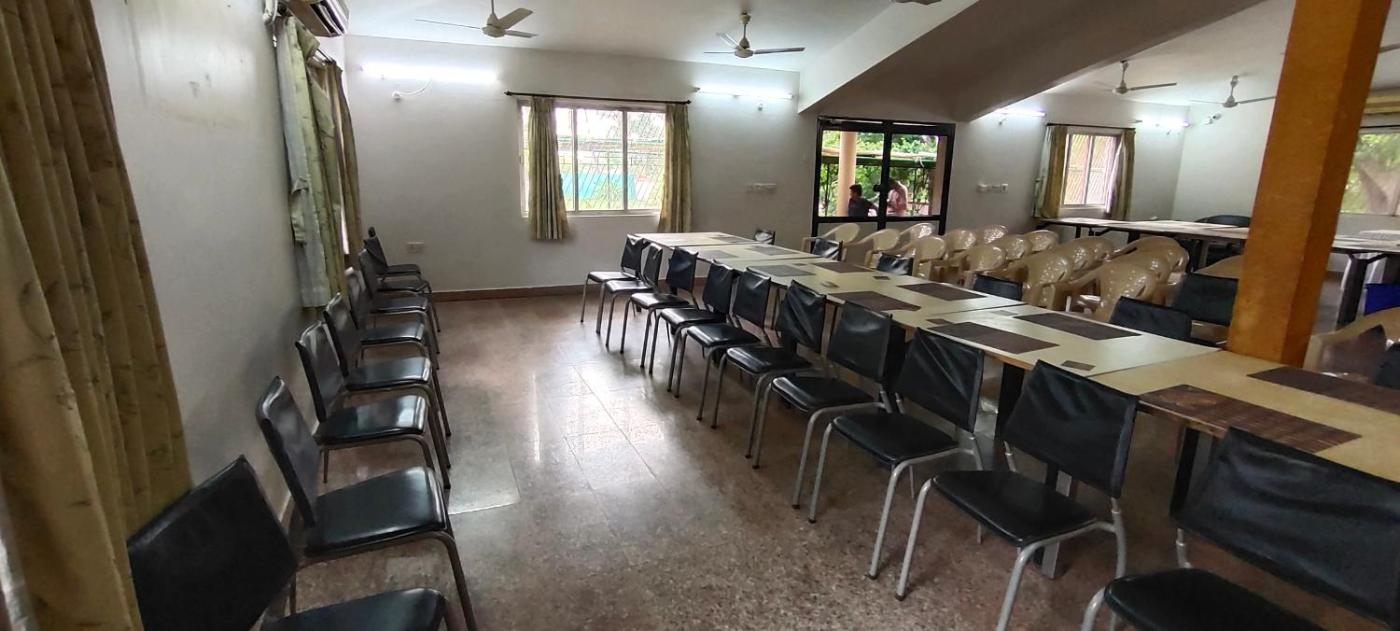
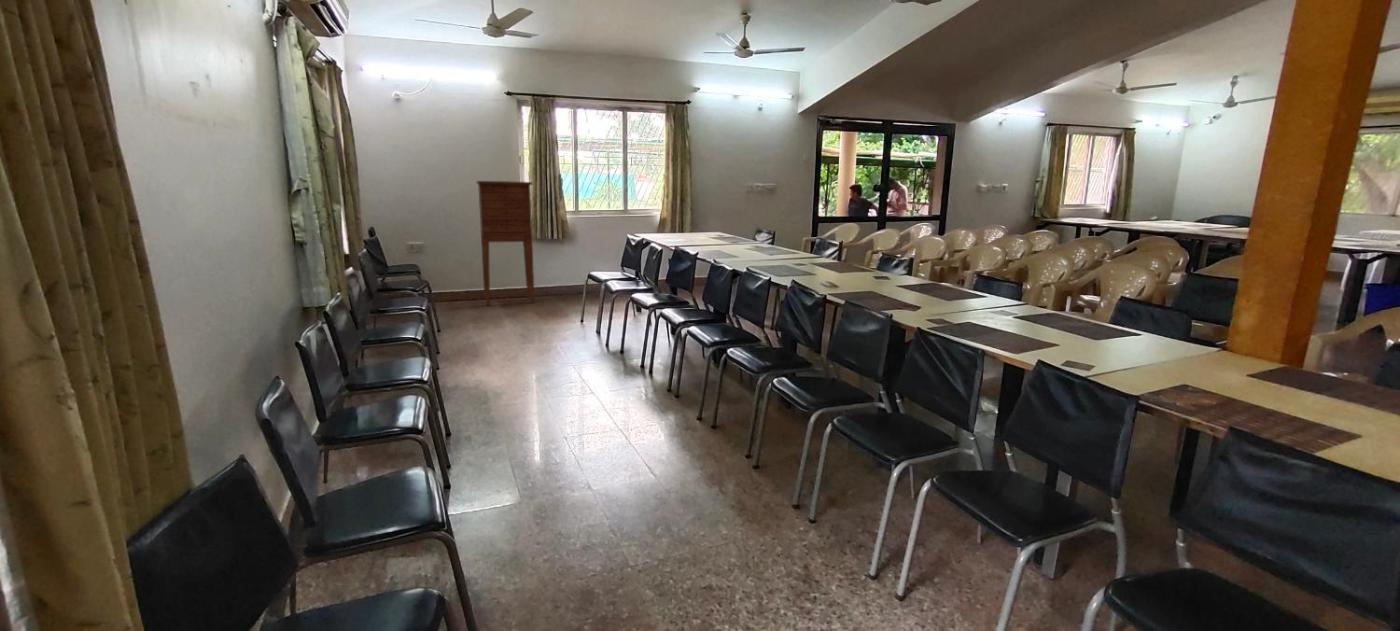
+ cabinet (506, 241)
